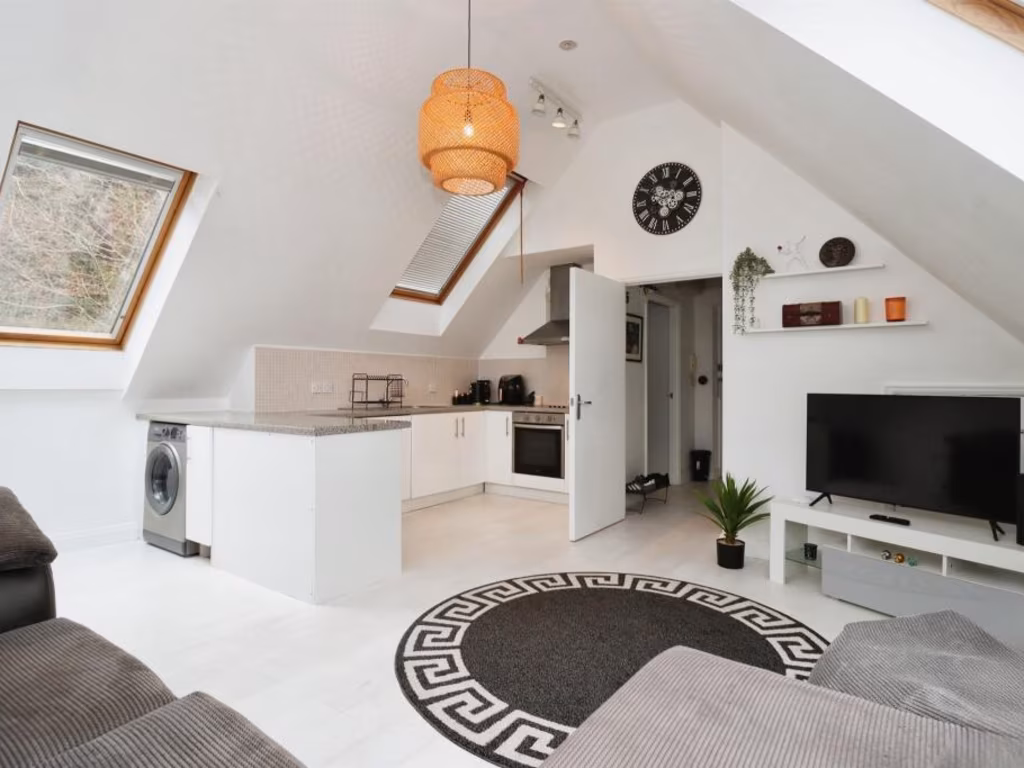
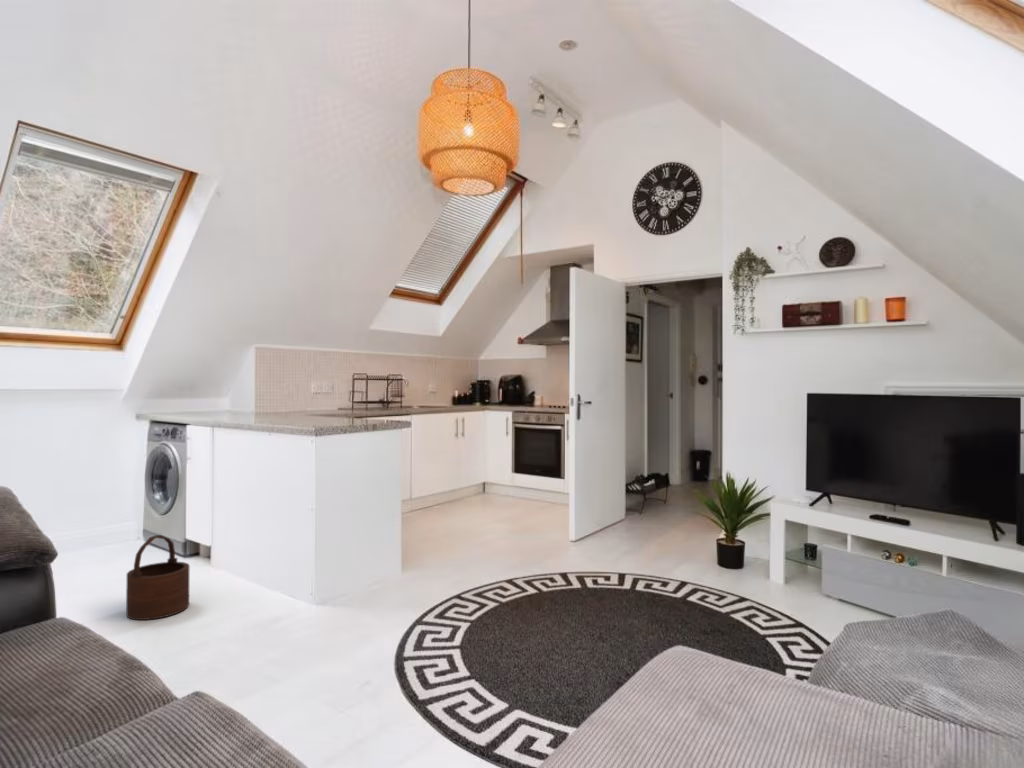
+ wooden bucket (158, 572)
